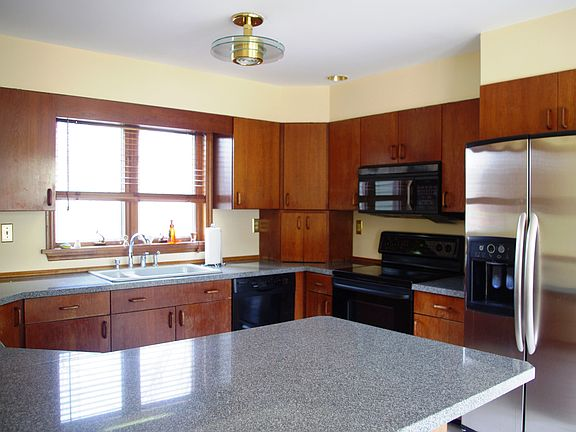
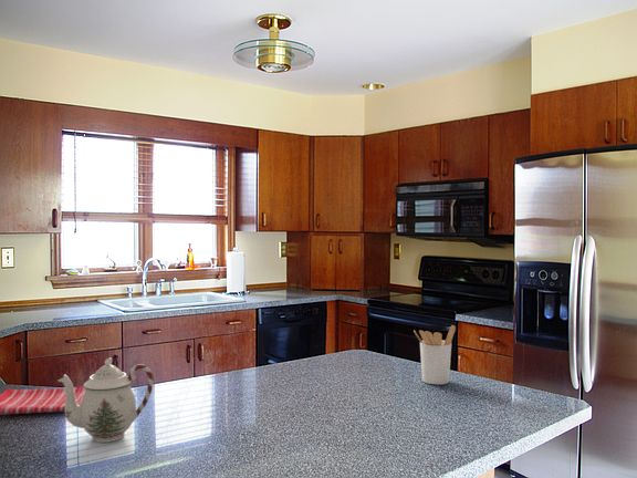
+ teapot (106, 397)
+ dish towel (42, 398)
+ utensil holder (434, 354)
